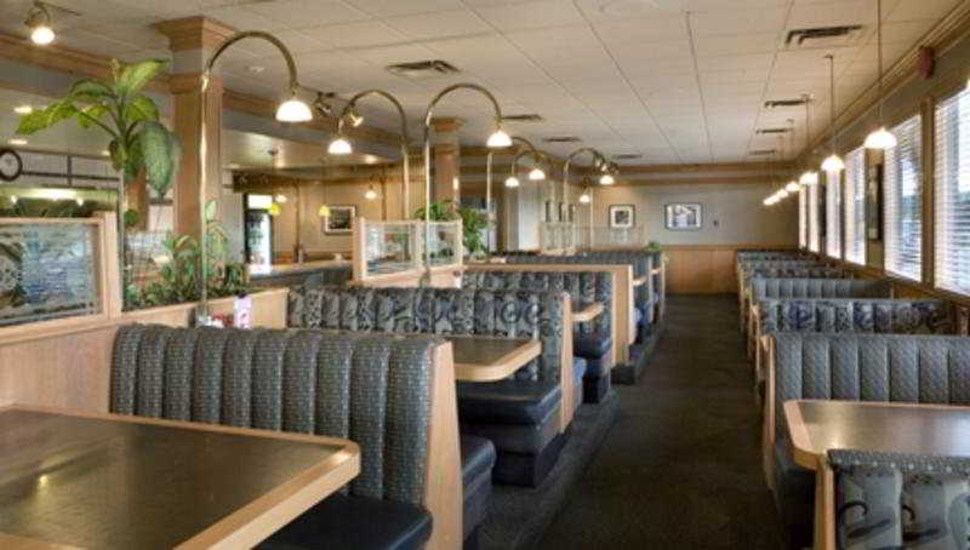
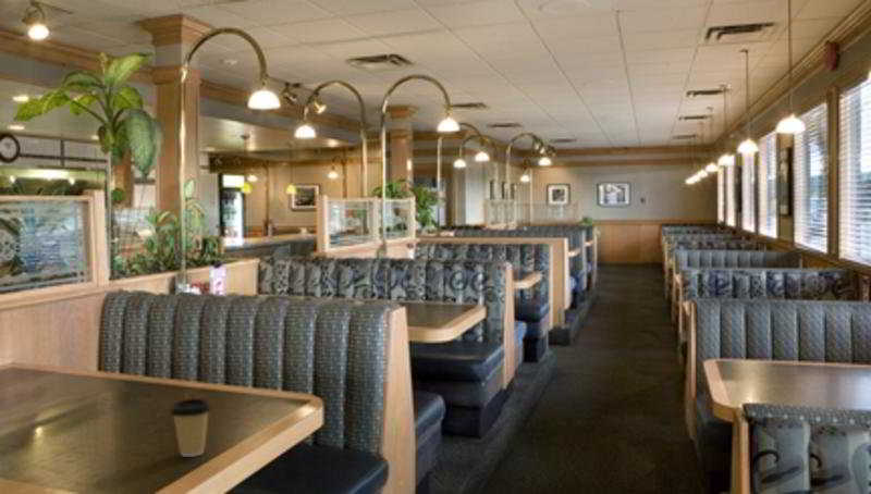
+ coffee cup (191, 428)
